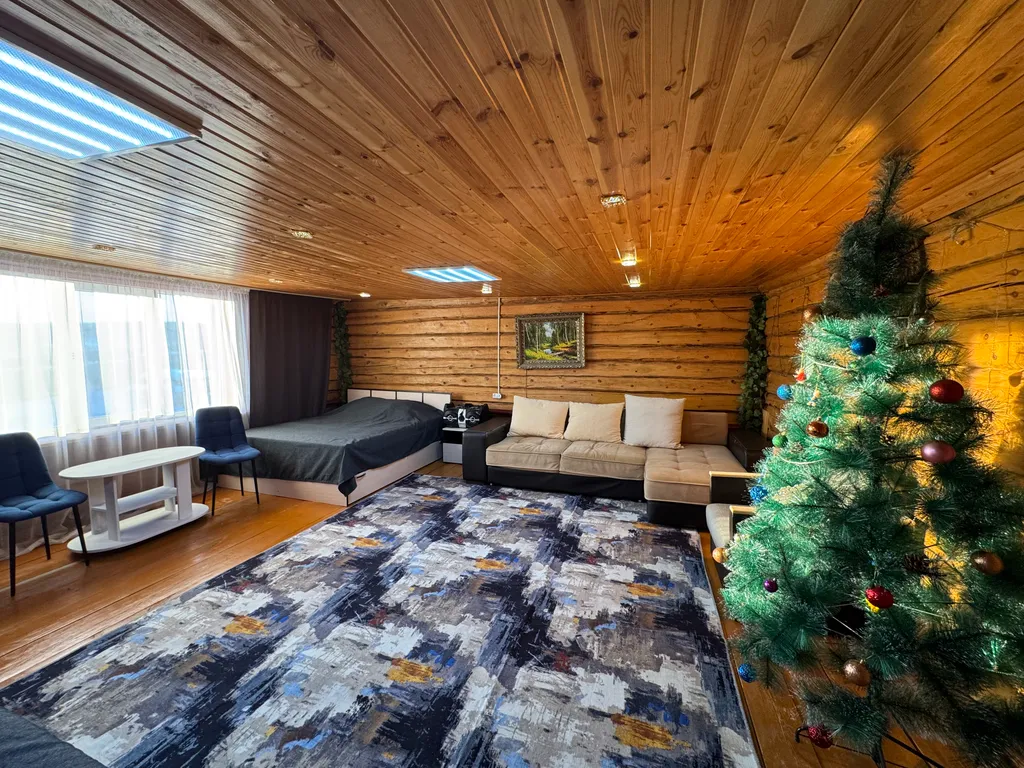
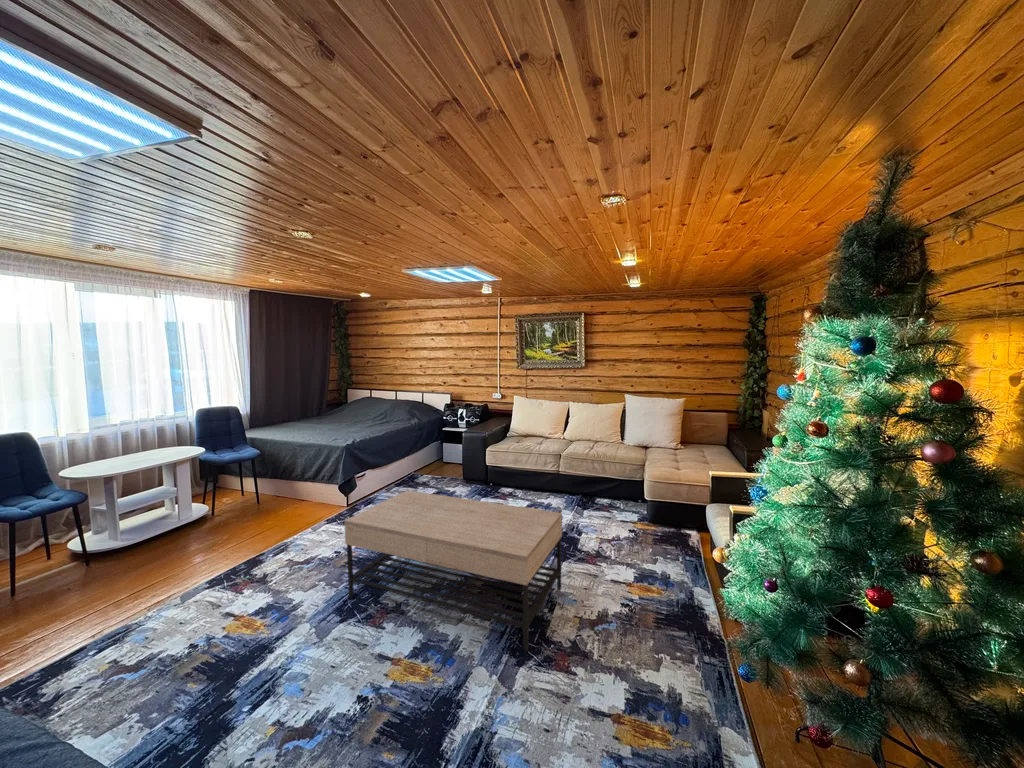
+ coffee table (455, 555)
